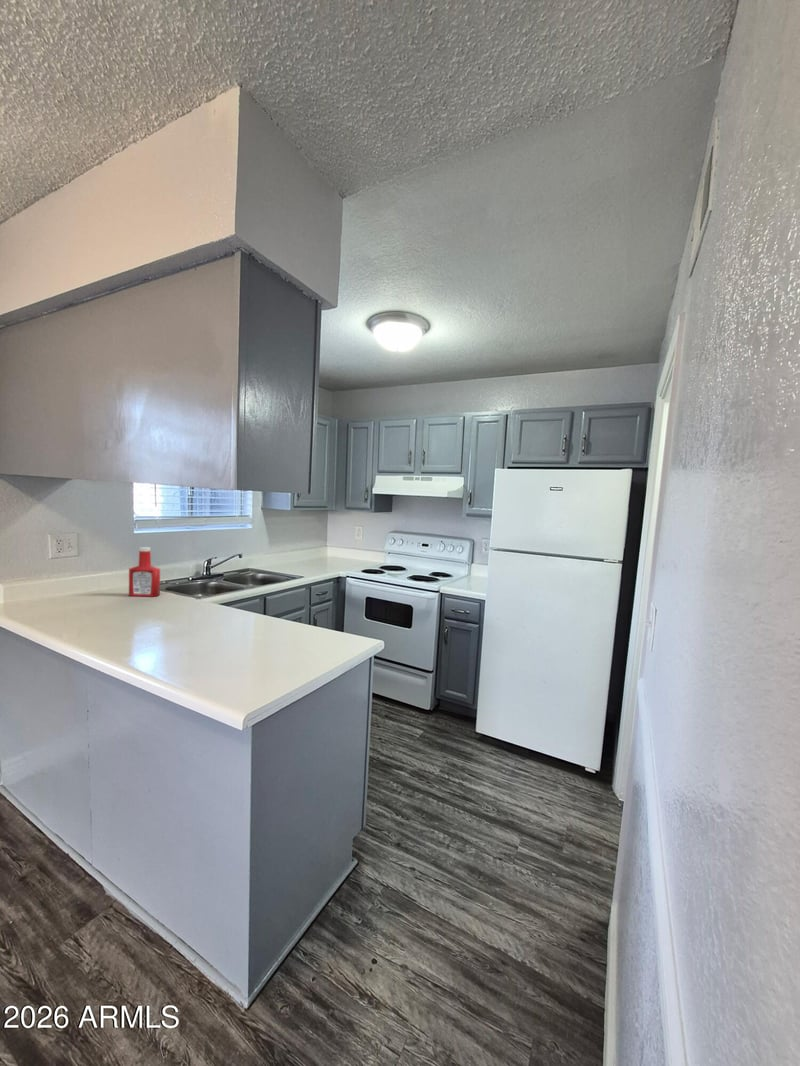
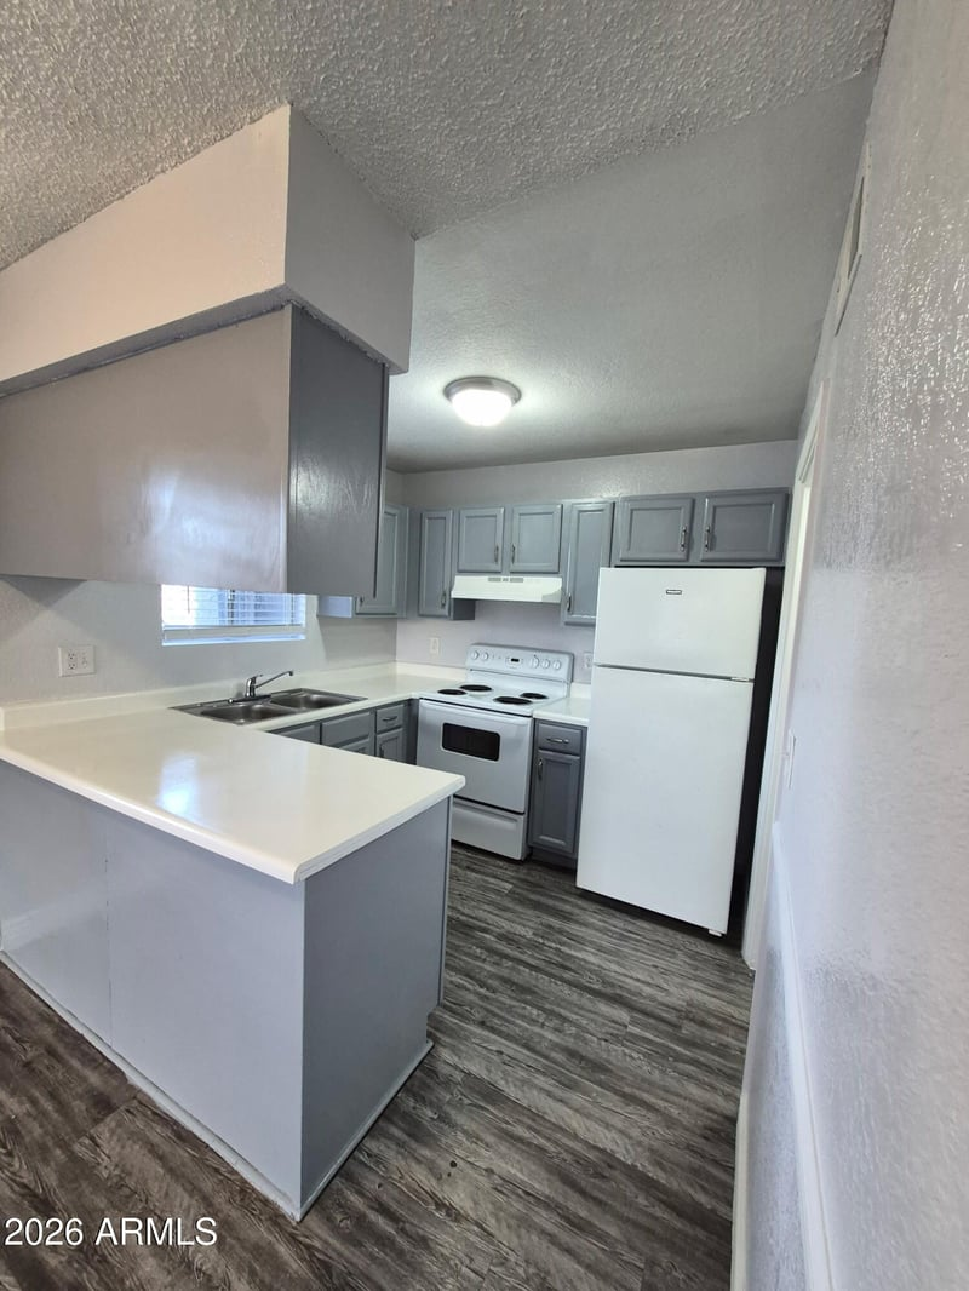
- soap bottle (144, 571)
